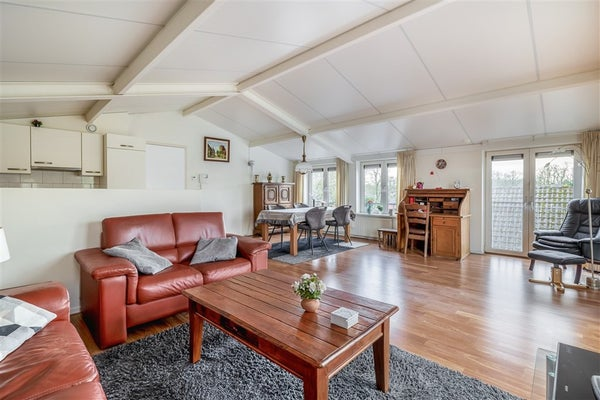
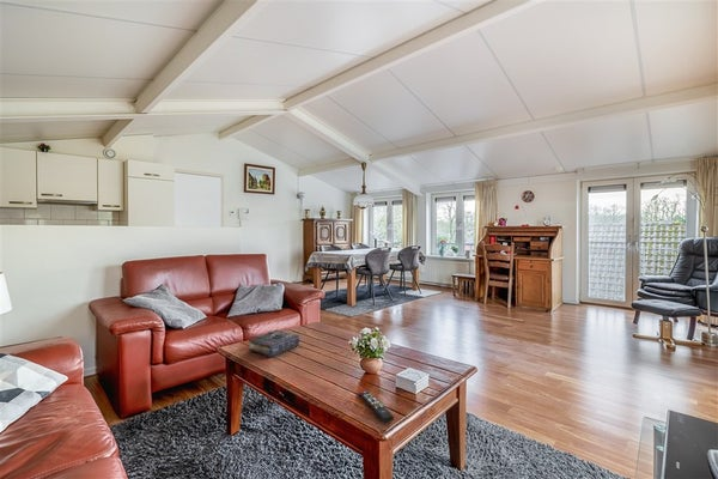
+ book (274, 341)
+ remote control (375, 404)
